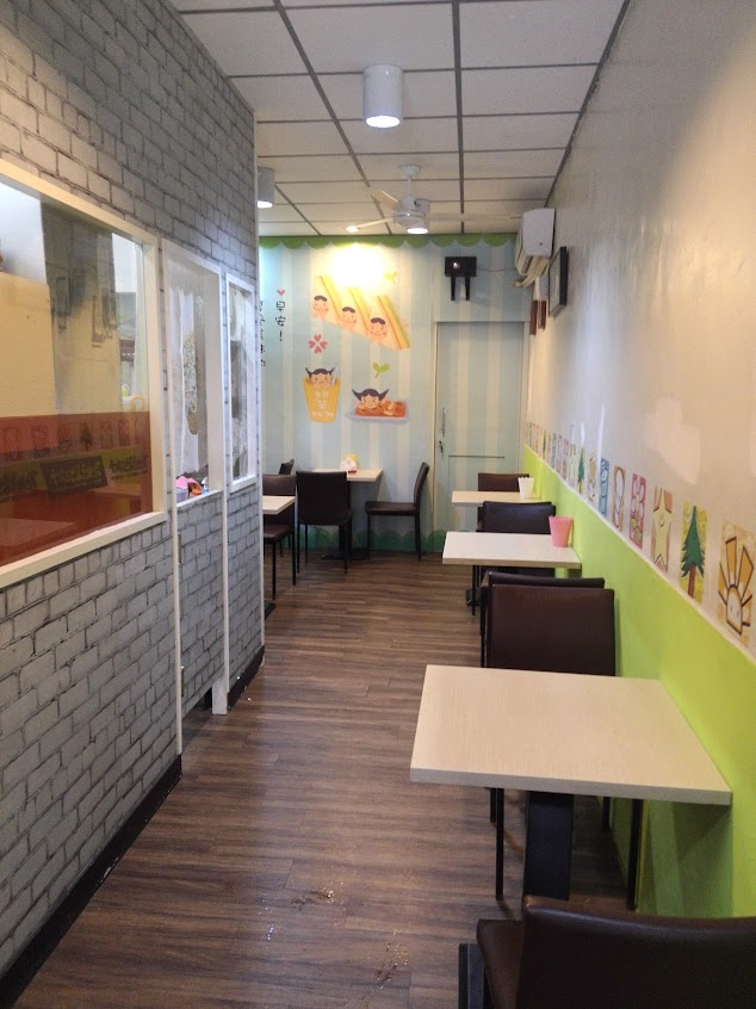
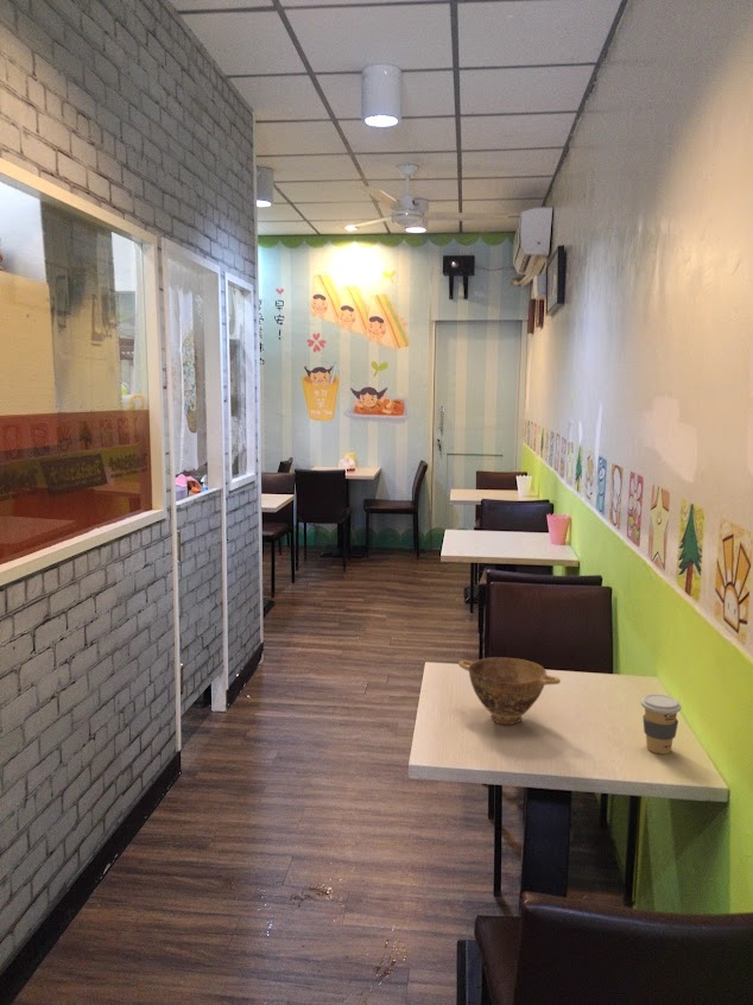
+ coffee cup (659, 723)
+ bowl (506, 693)
